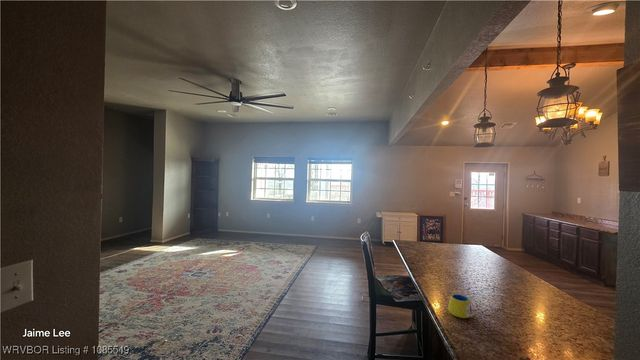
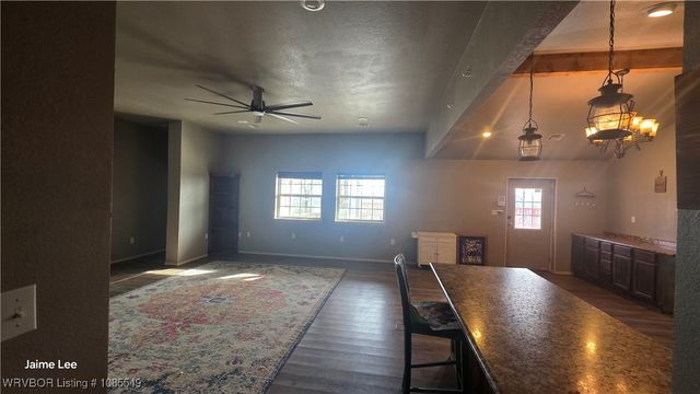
- mug (460, 304)
